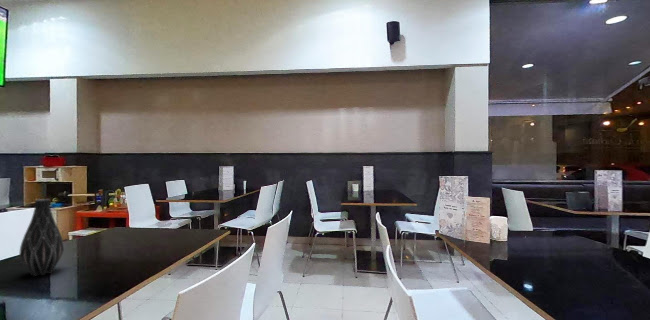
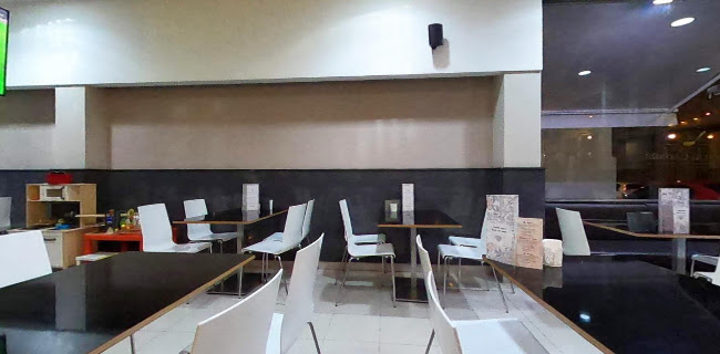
- vase (42, 236)
